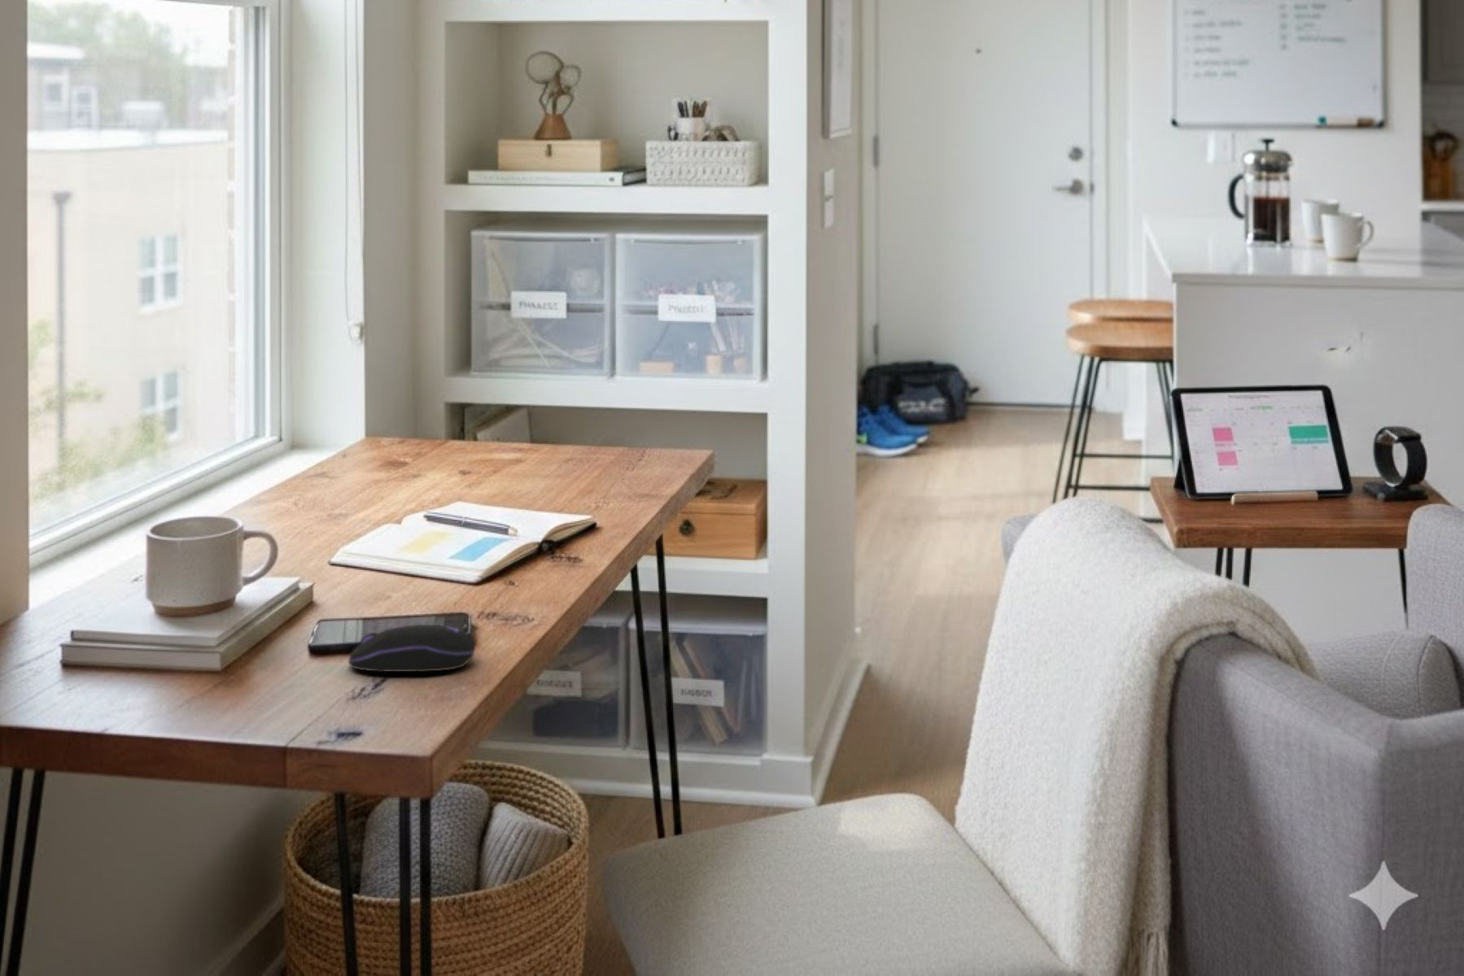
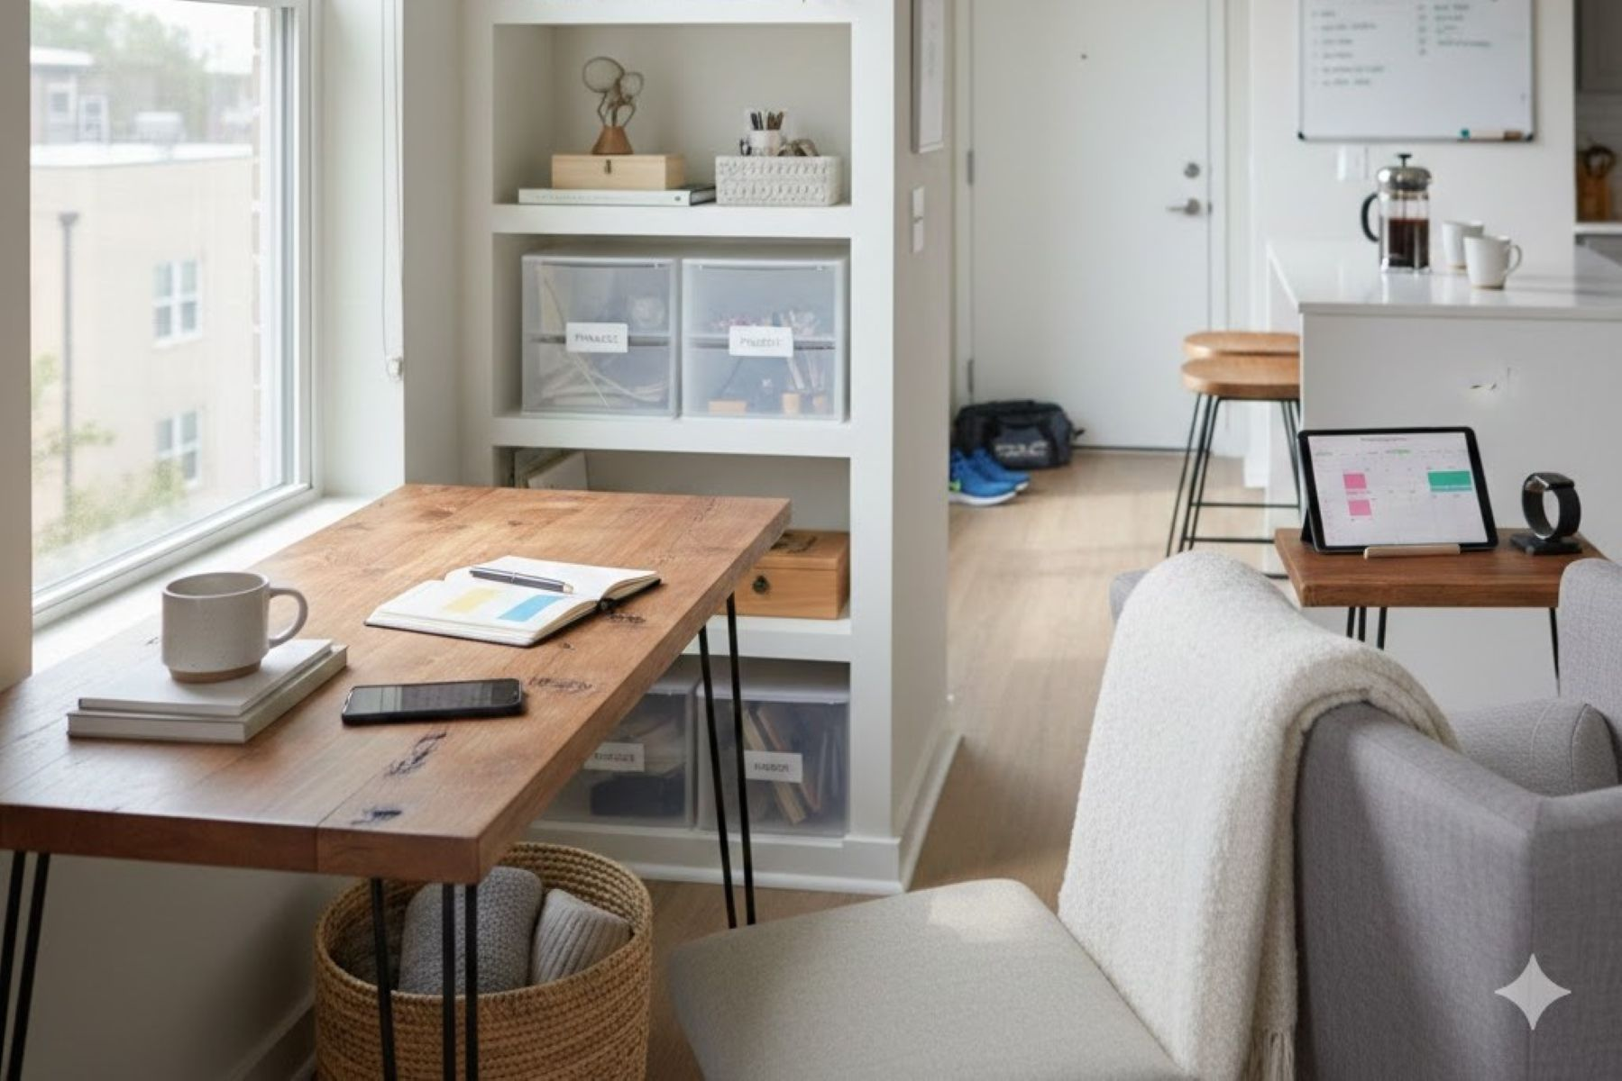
- computer mouse (412, 646)
